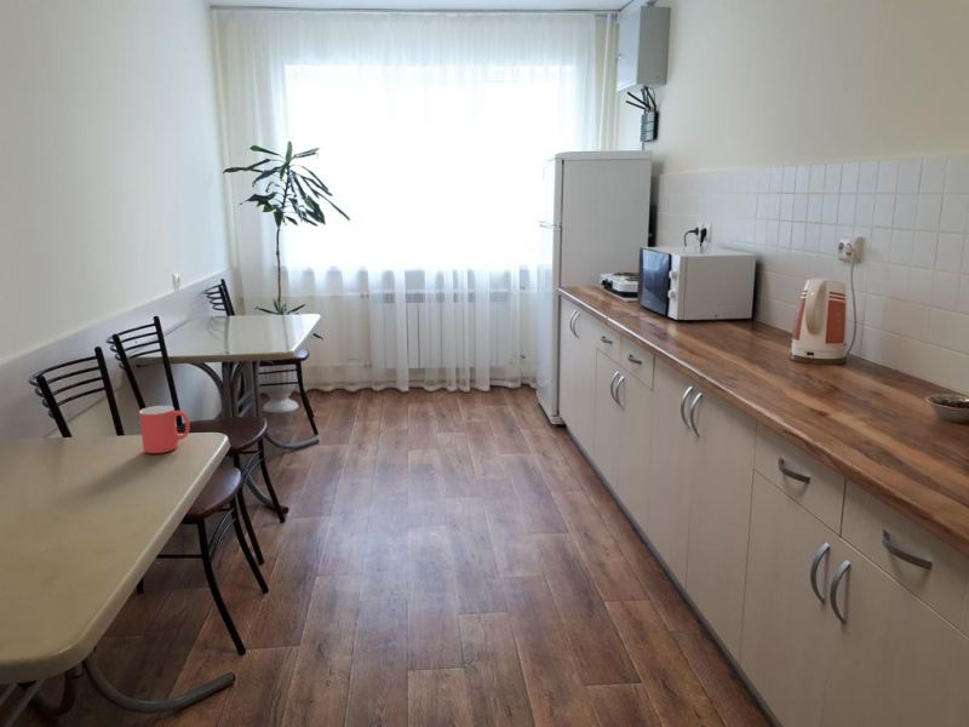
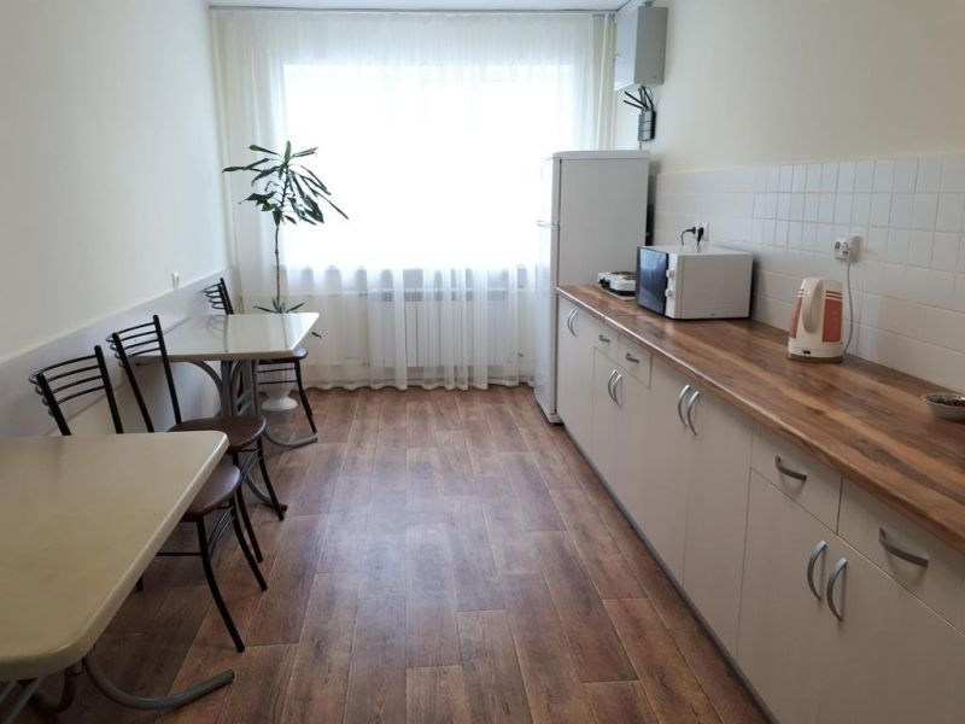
- mug (165, 429)
